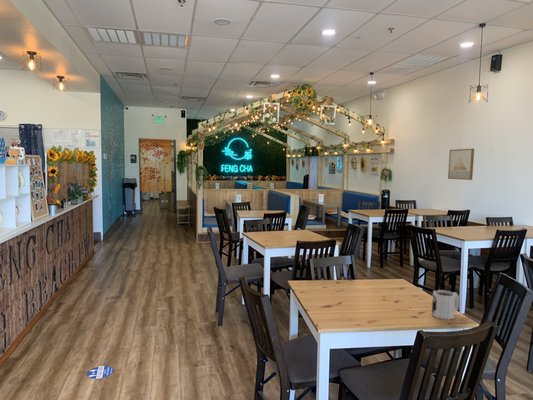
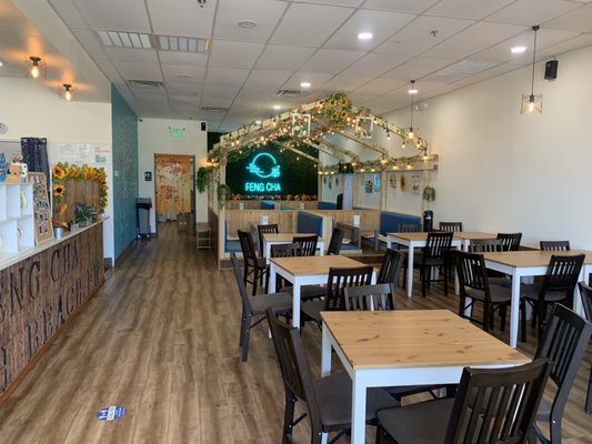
- wall art (460, 164)
- mug (447, 303)
